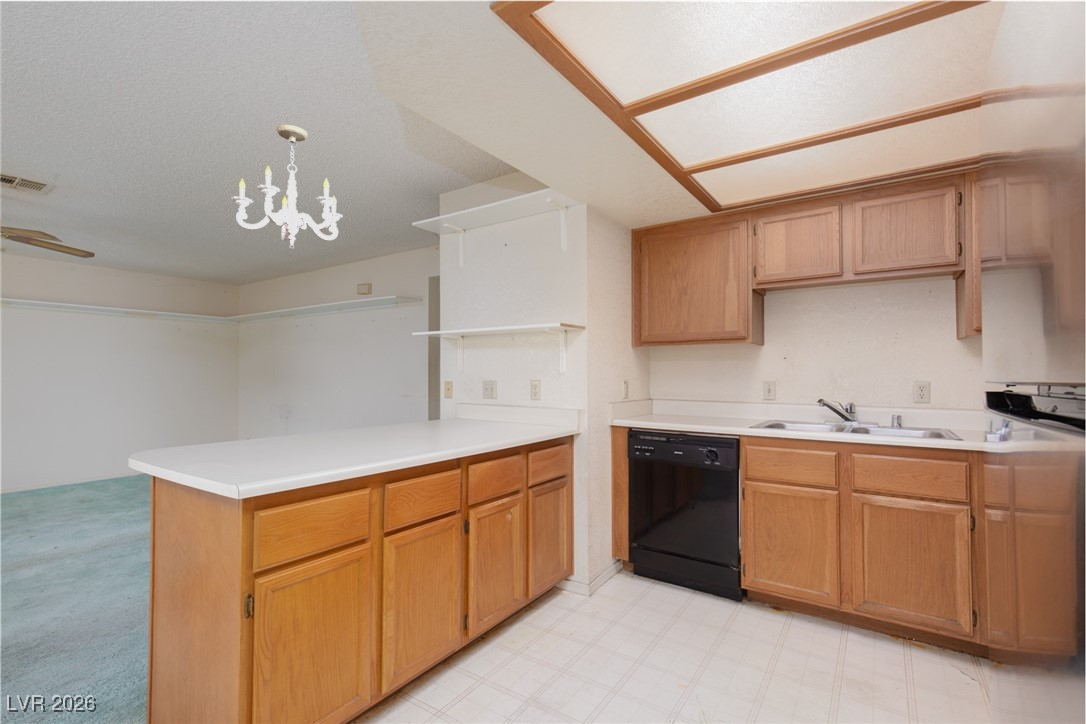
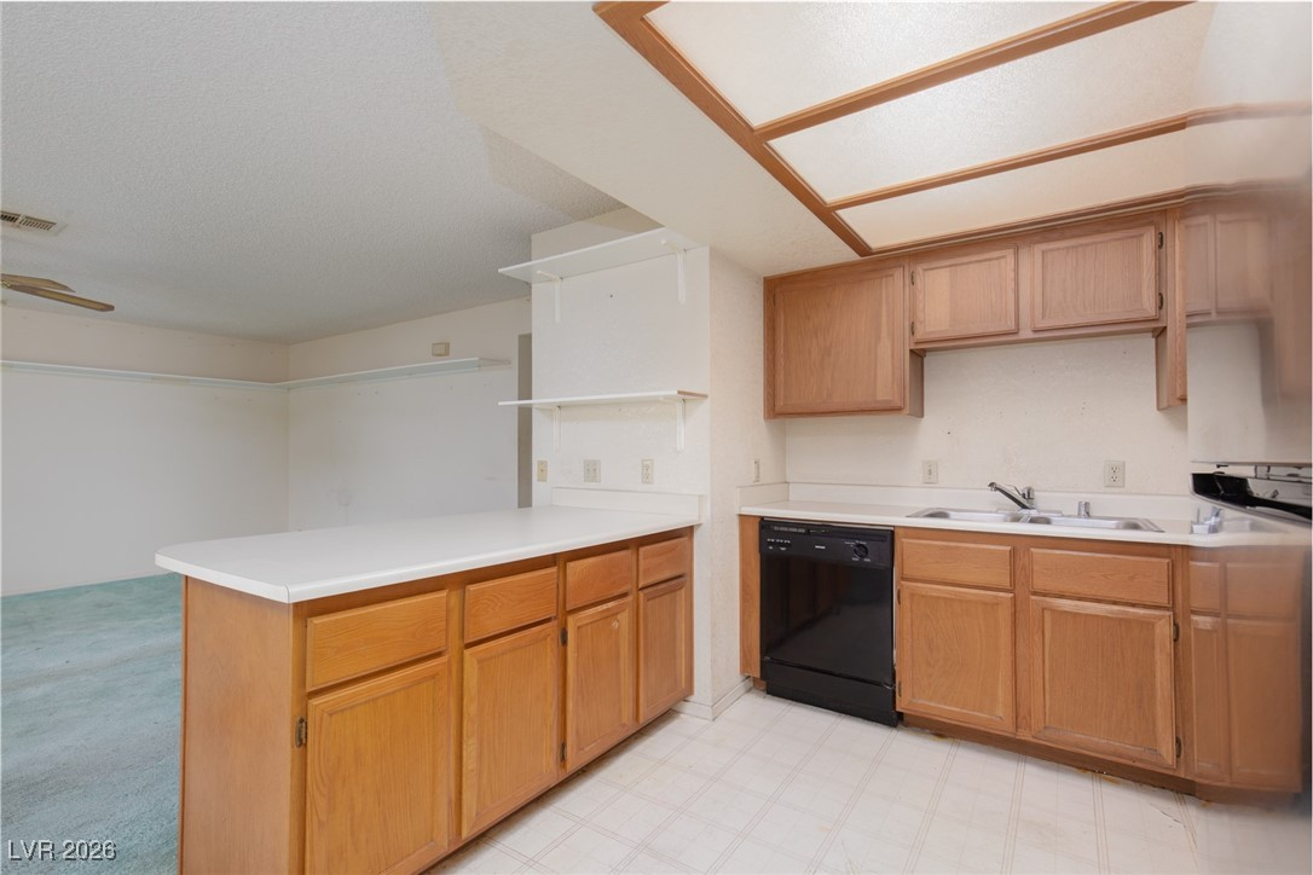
- chandelier (290, 190)
